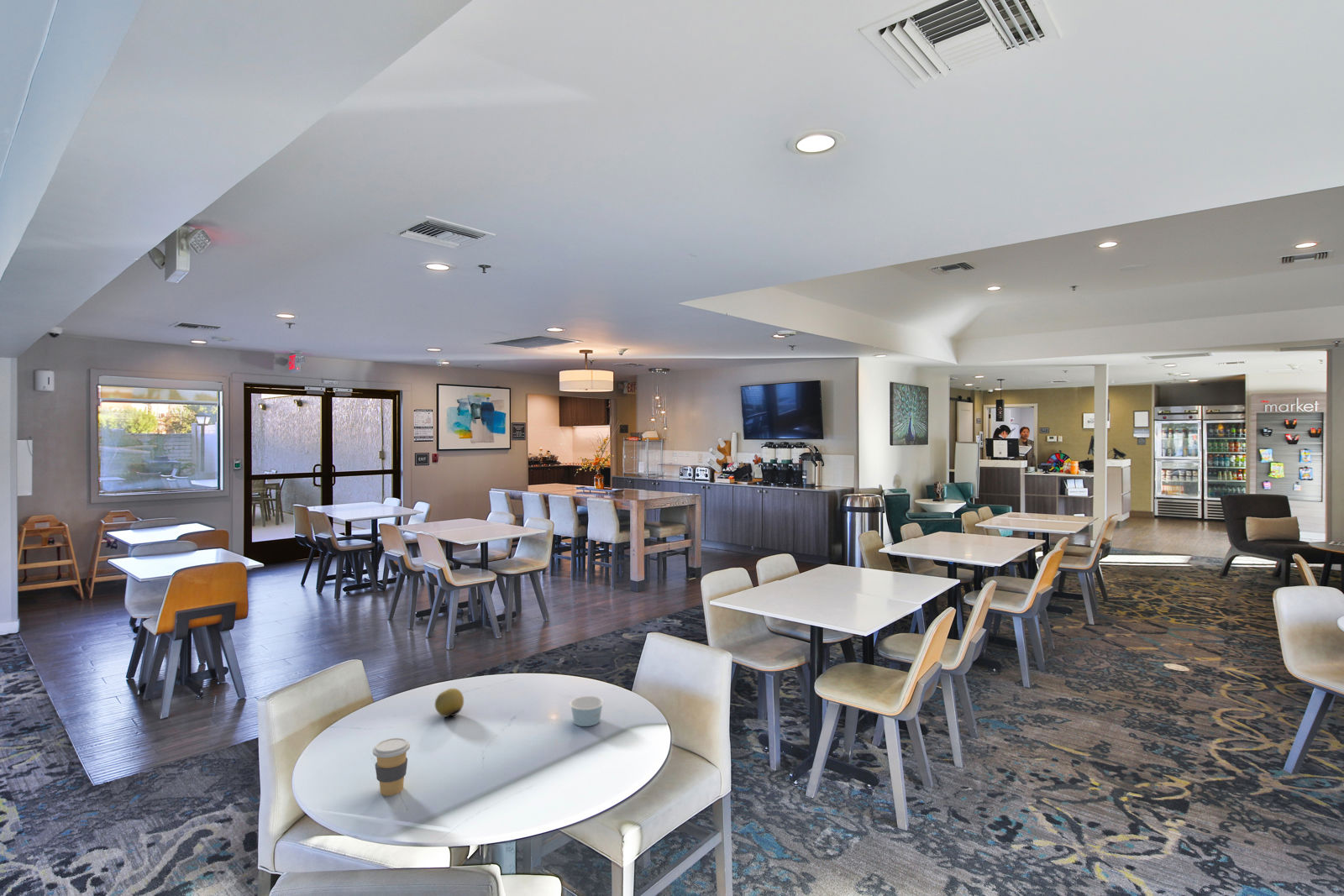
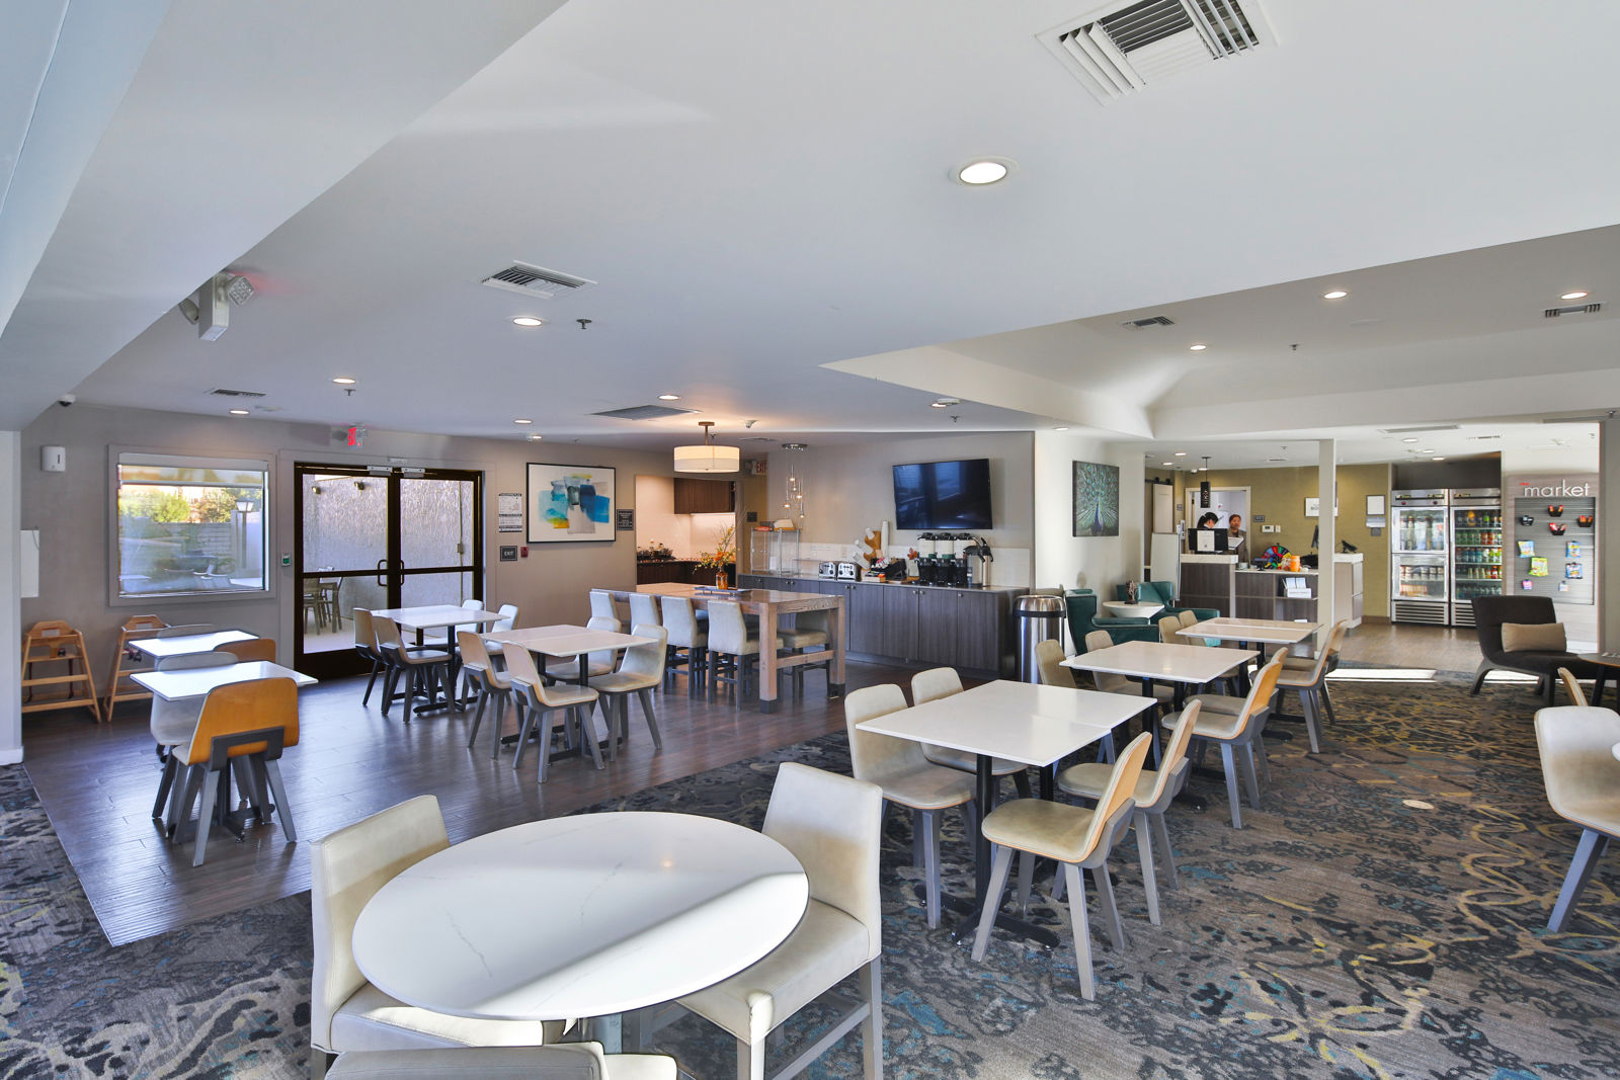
- paper cup (586, 711)
- fruit (449, 702)
- coffee cup (391, 767)
